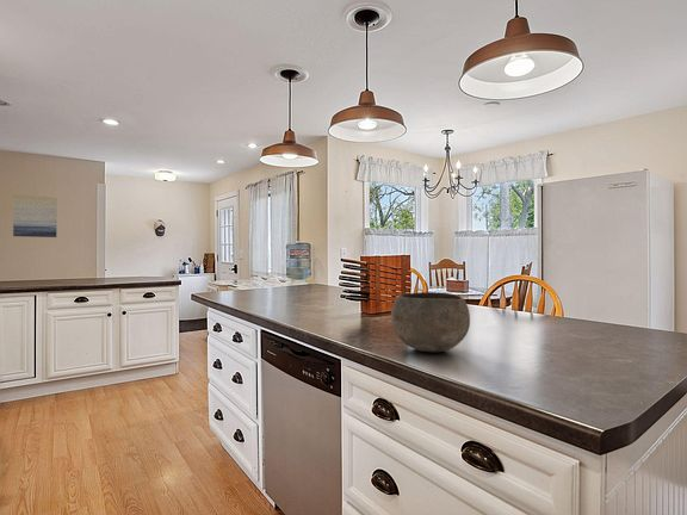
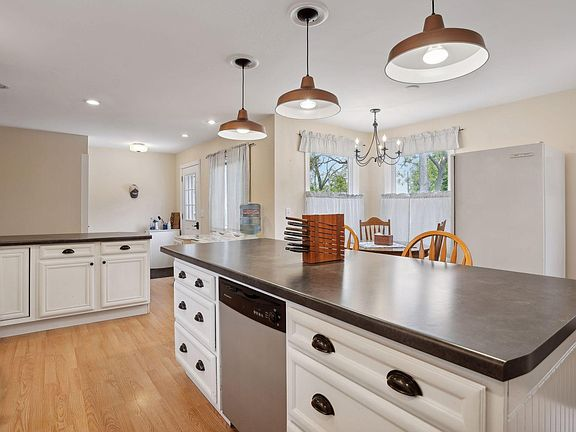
- wall art (35, 216)
- bowl (429, 322)
